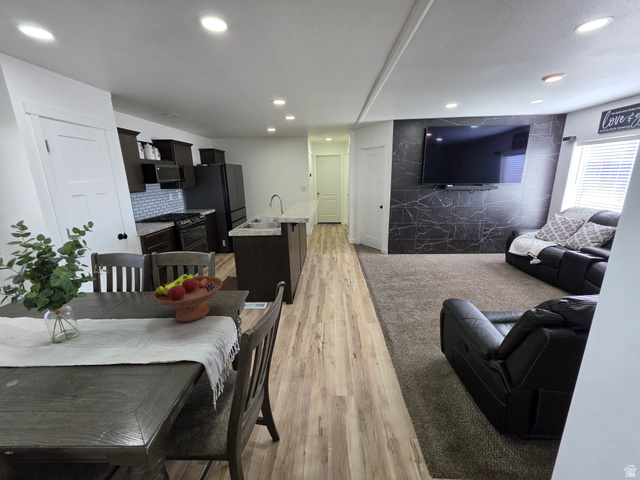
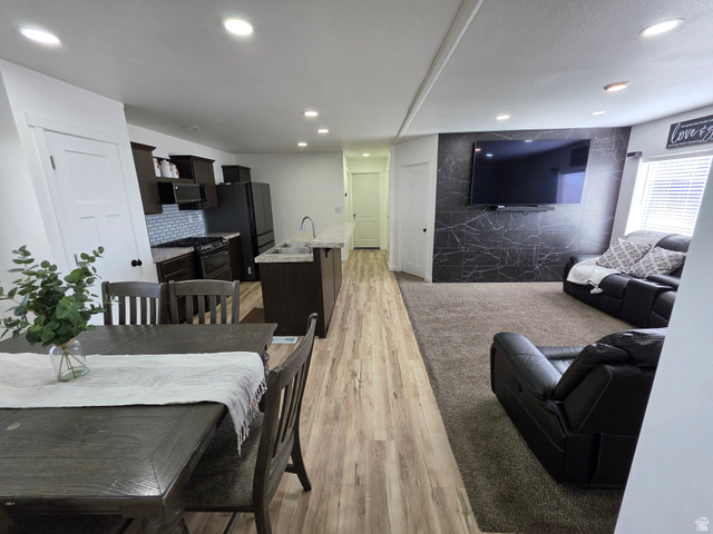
- fruit bowl (190, 295)
